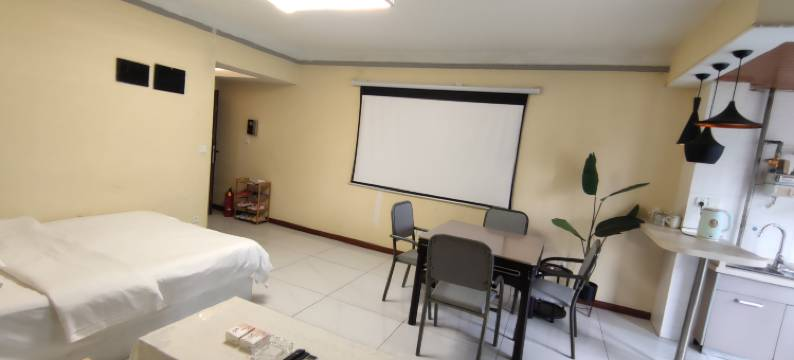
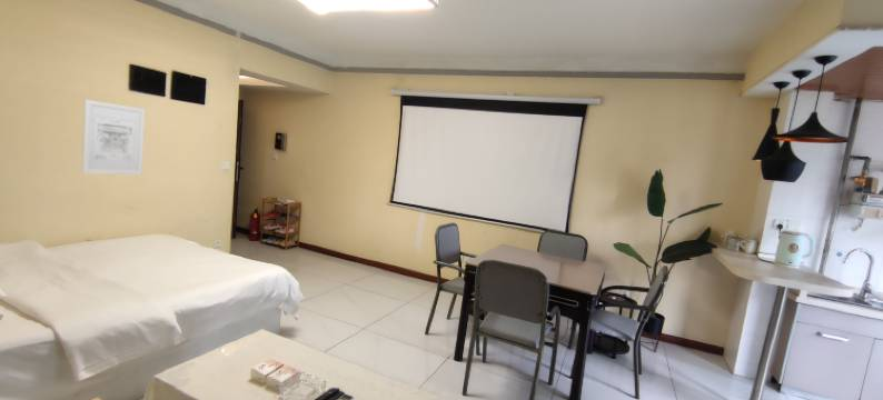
+ wall art (115, 139)
